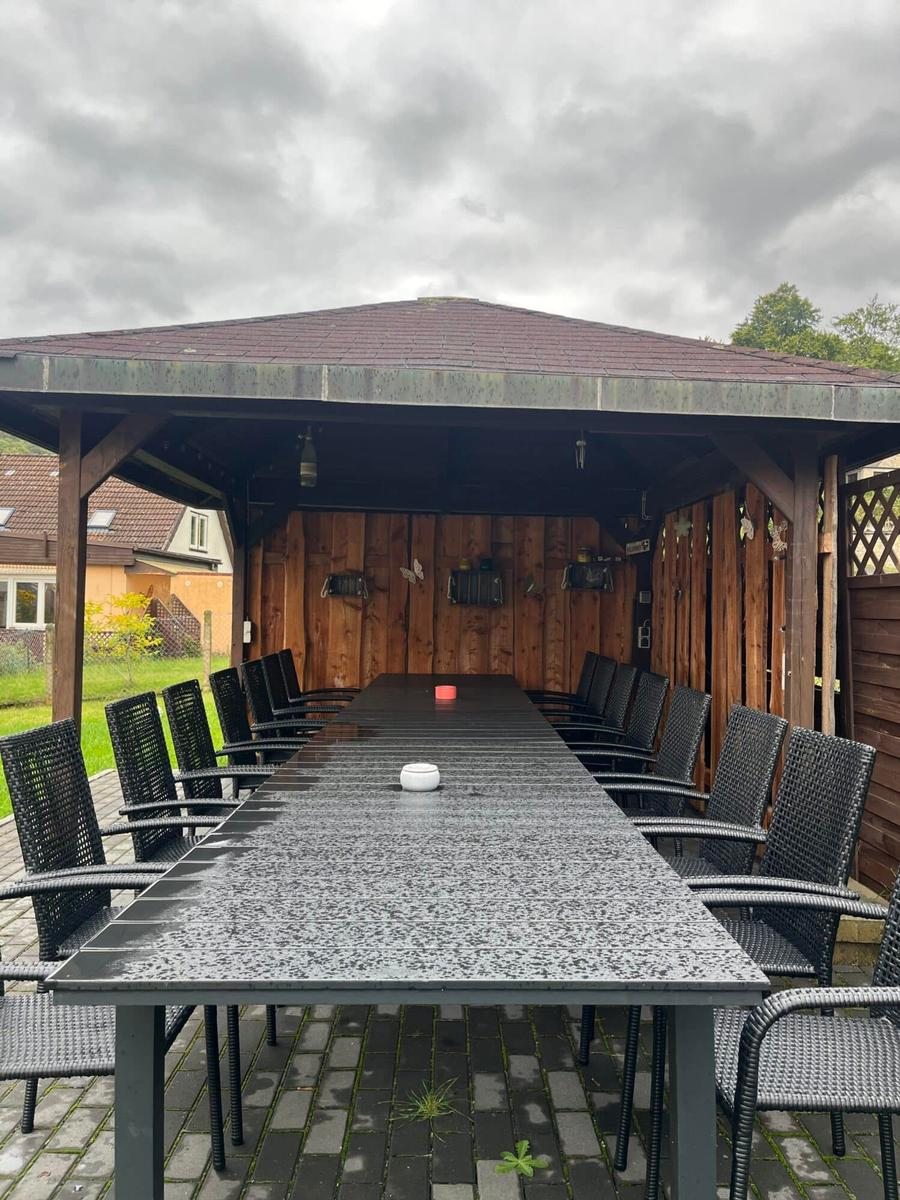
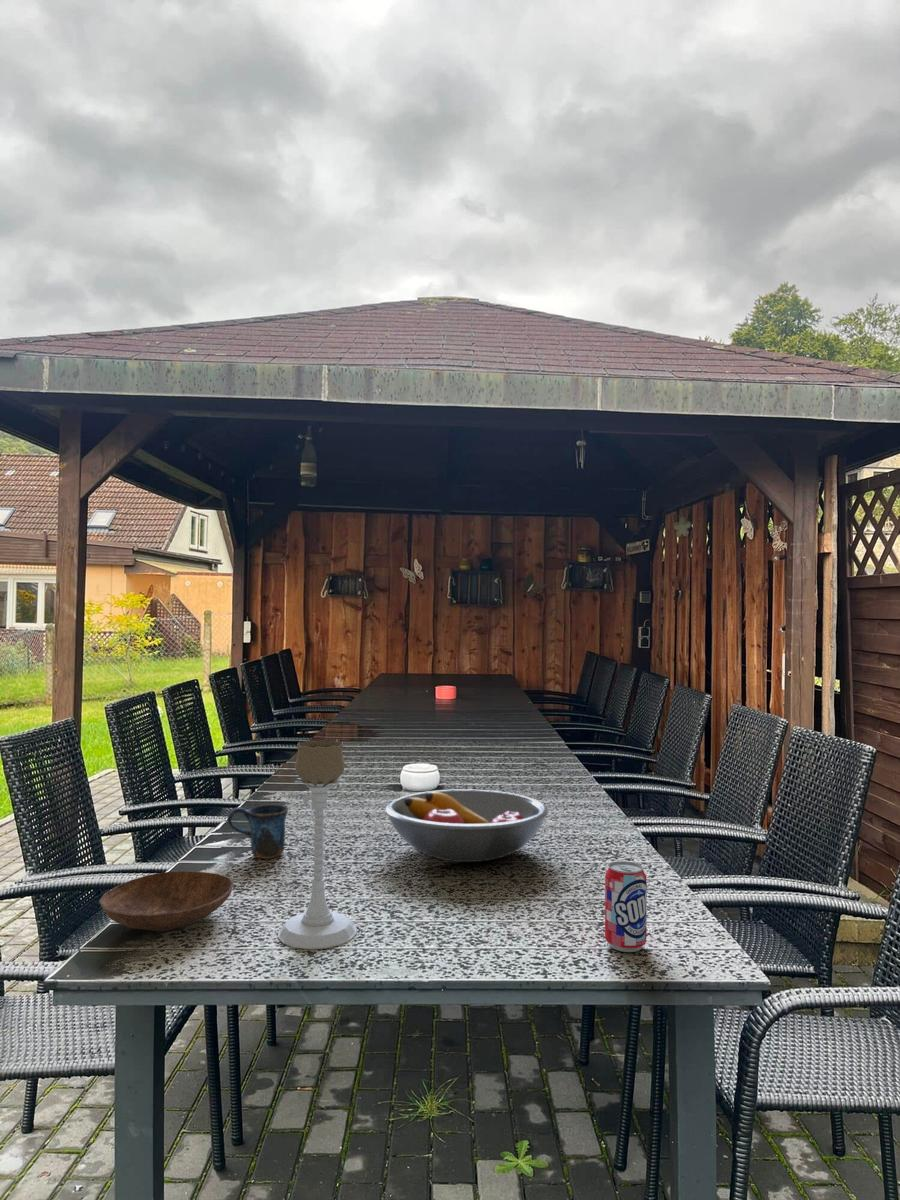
+ fruit bowl (466, 823)
+ bowl (168, 905)
+ candle holder (318, 837)
+ beverage can (625, 905)
+ mug (259, 830)
